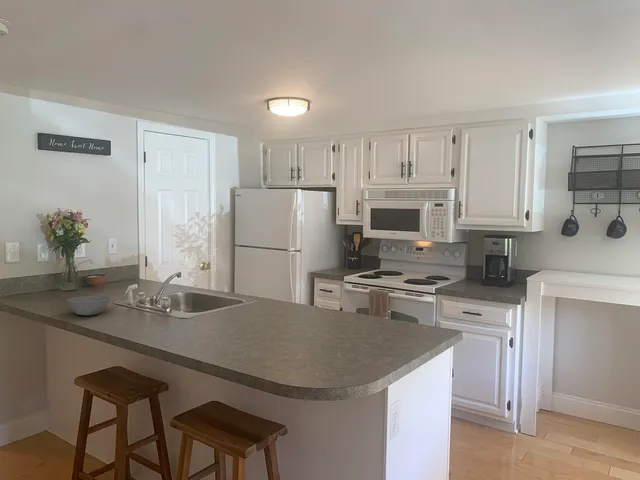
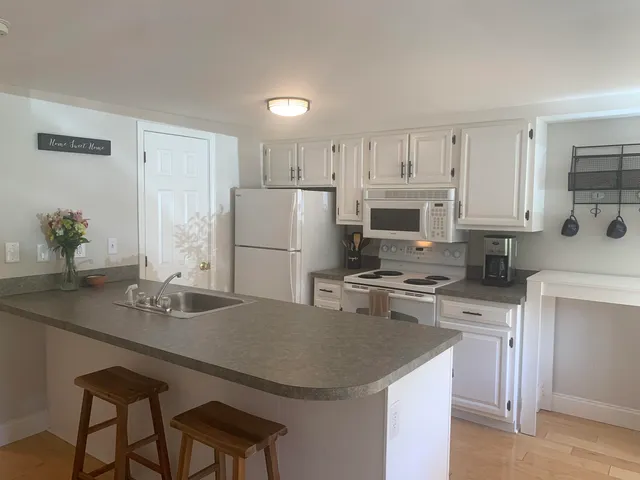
- bowl (89, 306)
